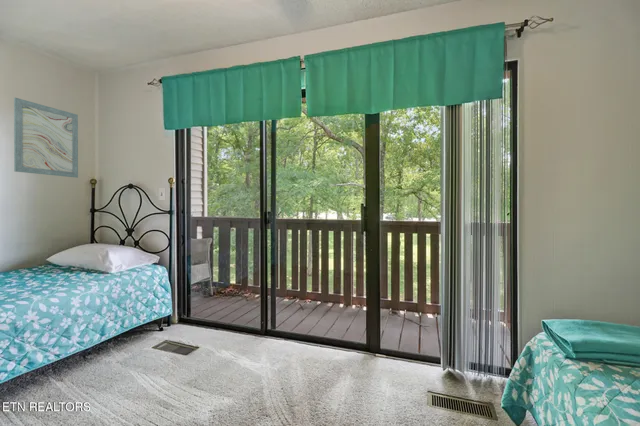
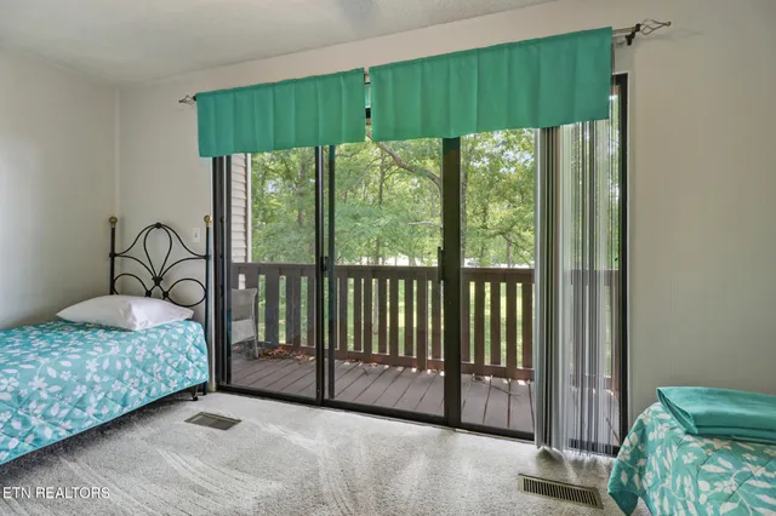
- wall art (48, 140)
